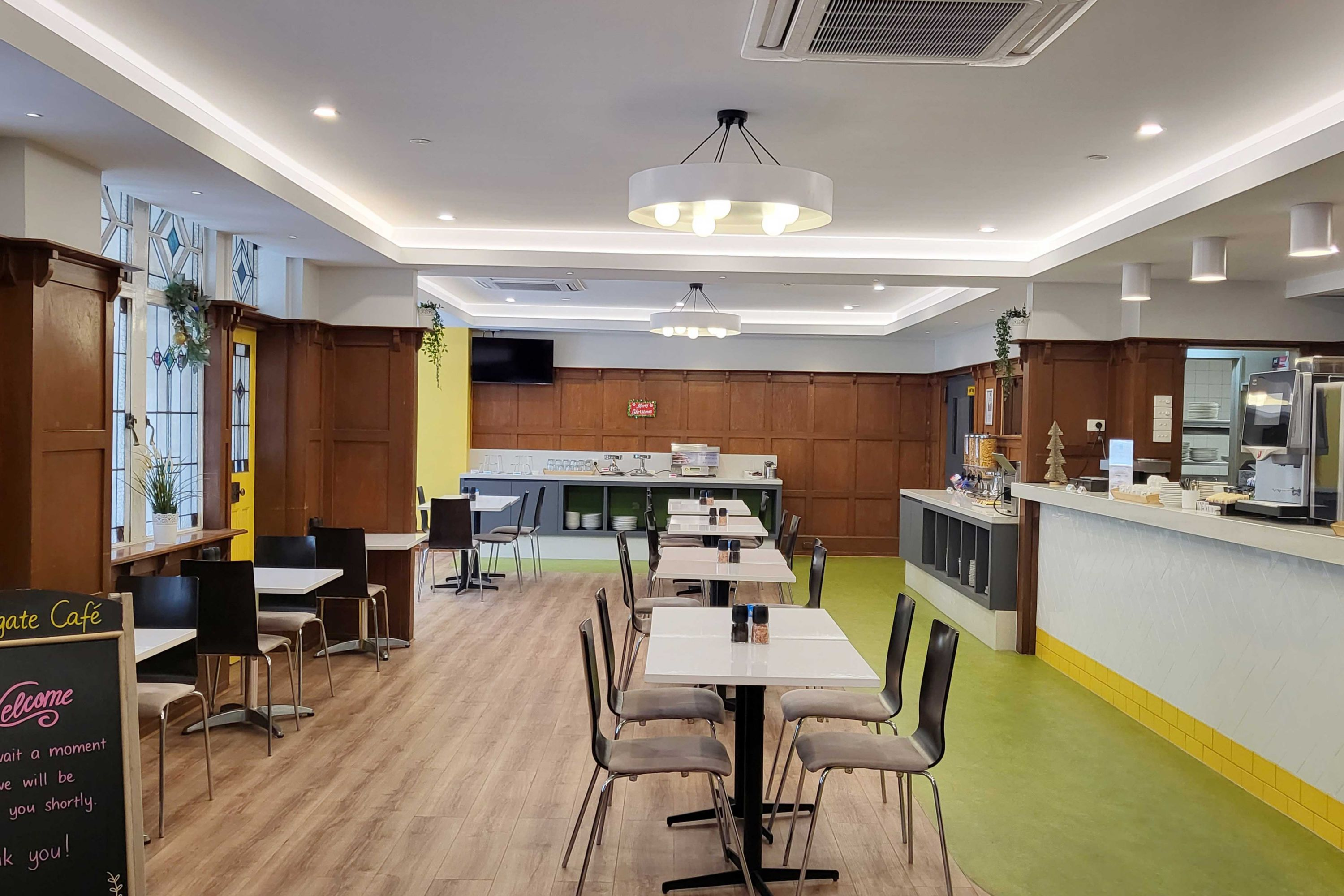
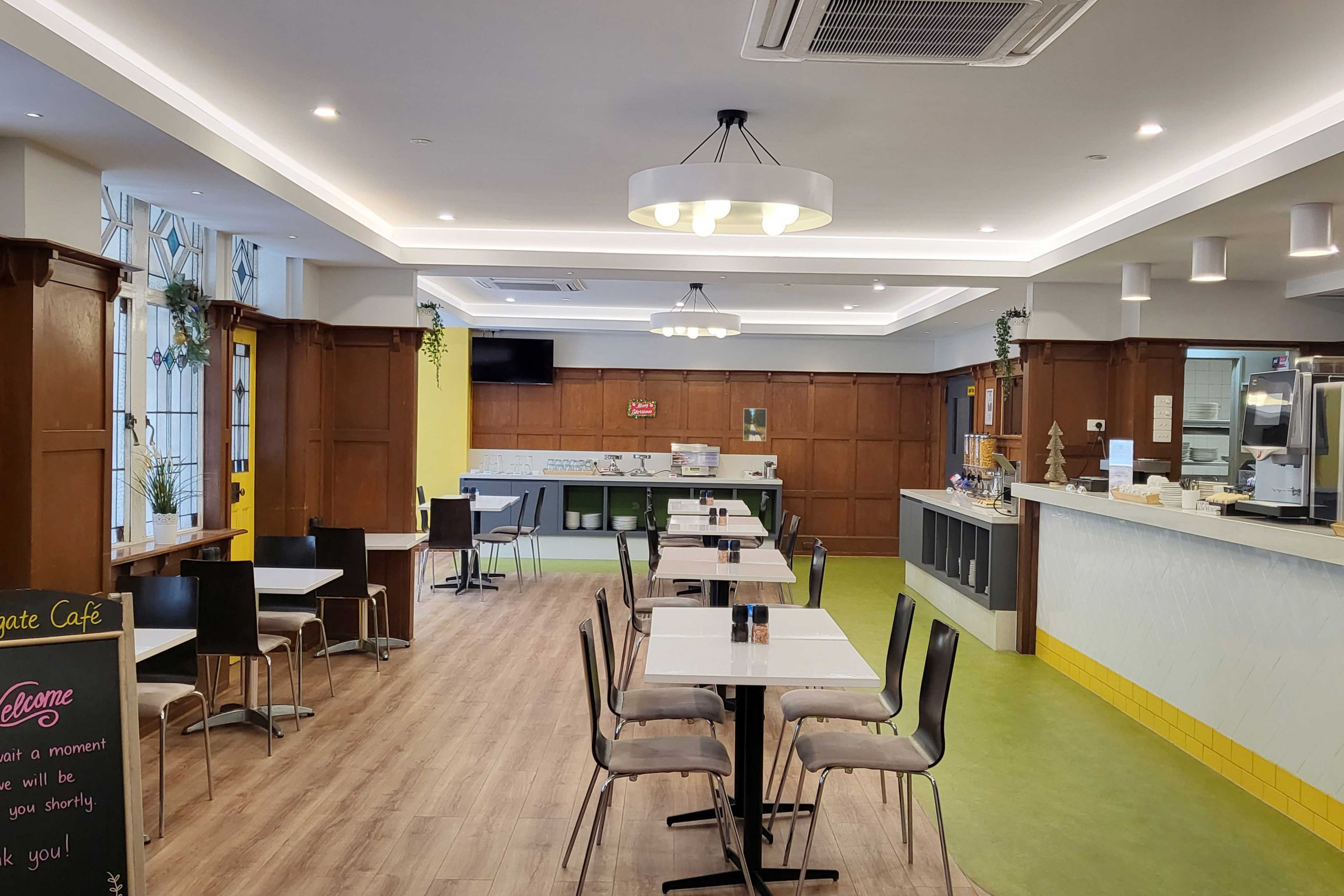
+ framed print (754, 425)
